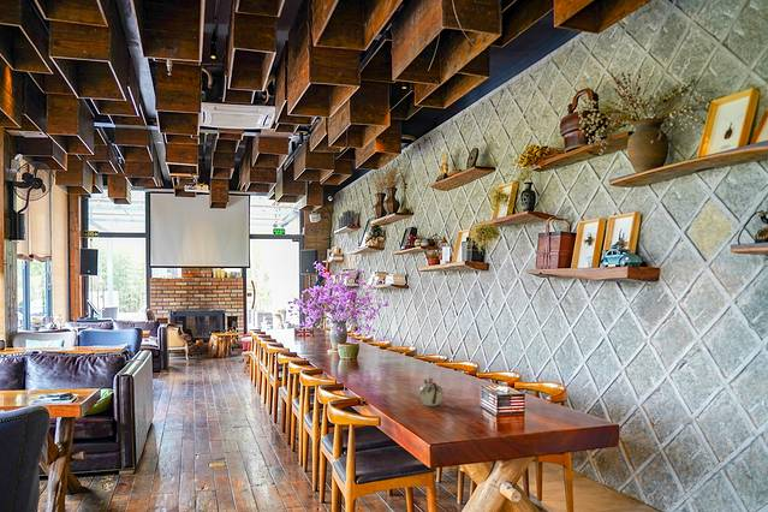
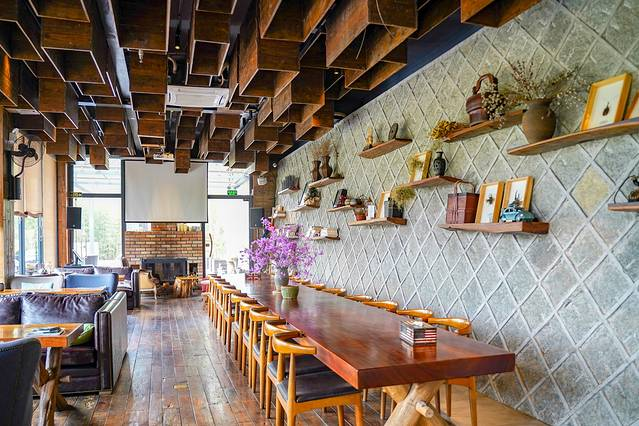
- teapot (430, 391)
